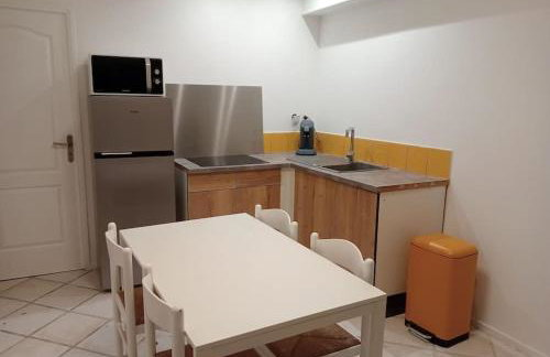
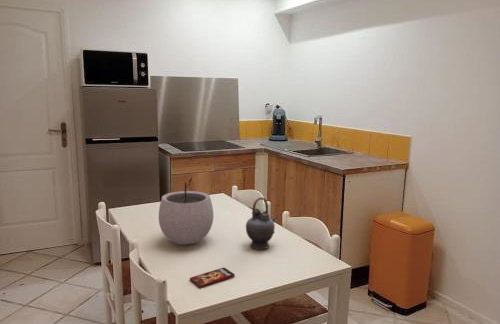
+ smartphone (212, 276)
+ plant pot (186, 209)
+ teapot (263, 221)
